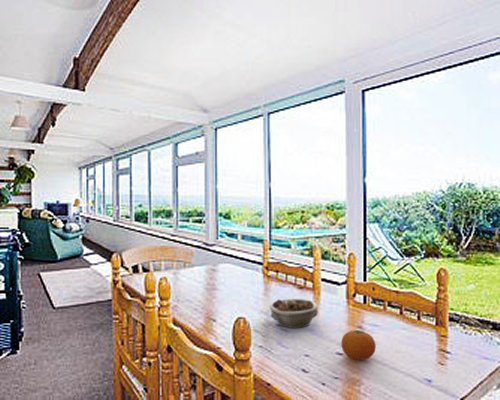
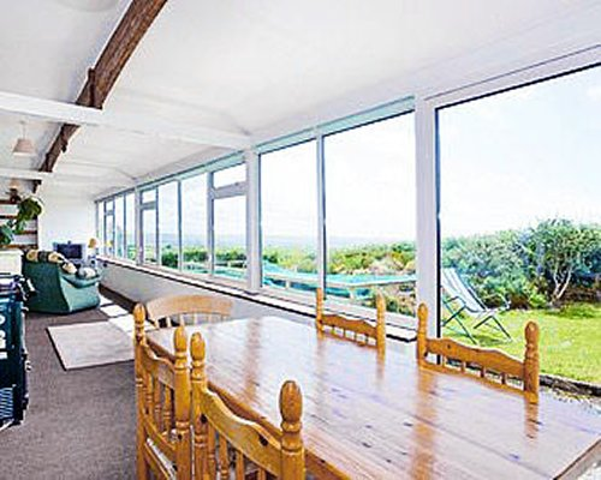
- succulent planter (293, 310)
- fruit (358, 344)
